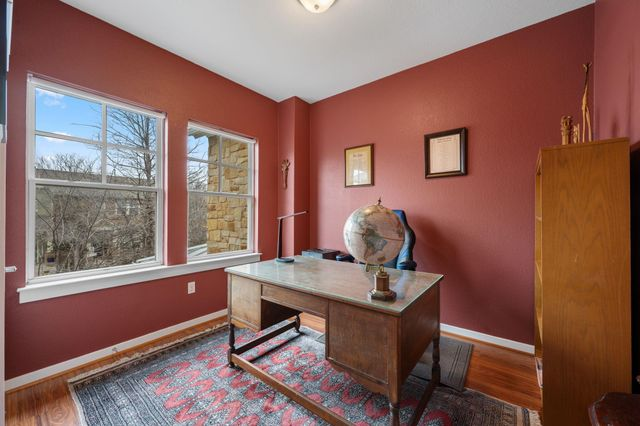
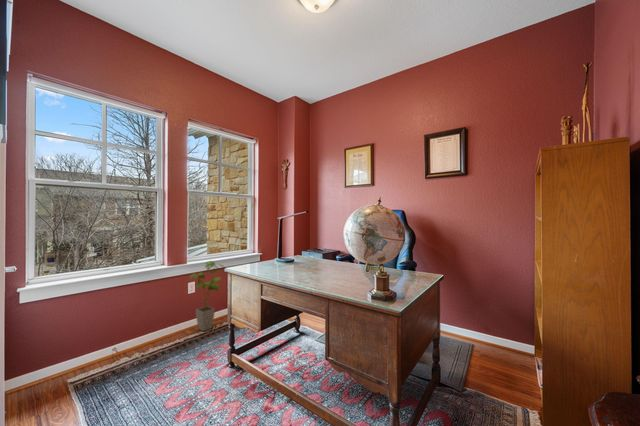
+ house plant (209, 294)
